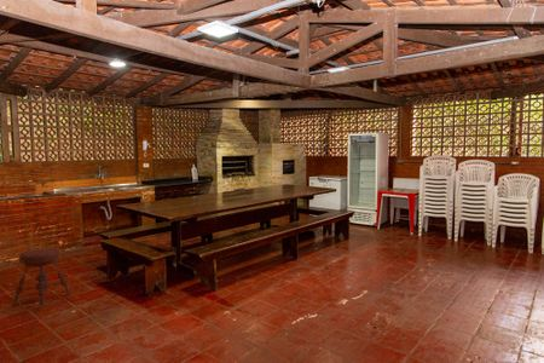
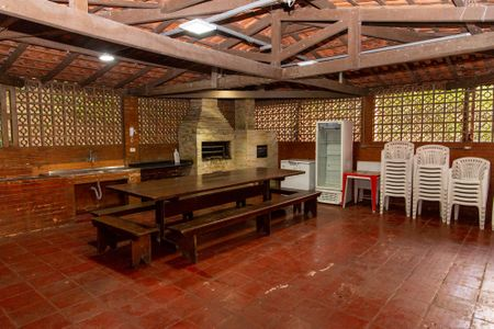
- stool (41, 275)
